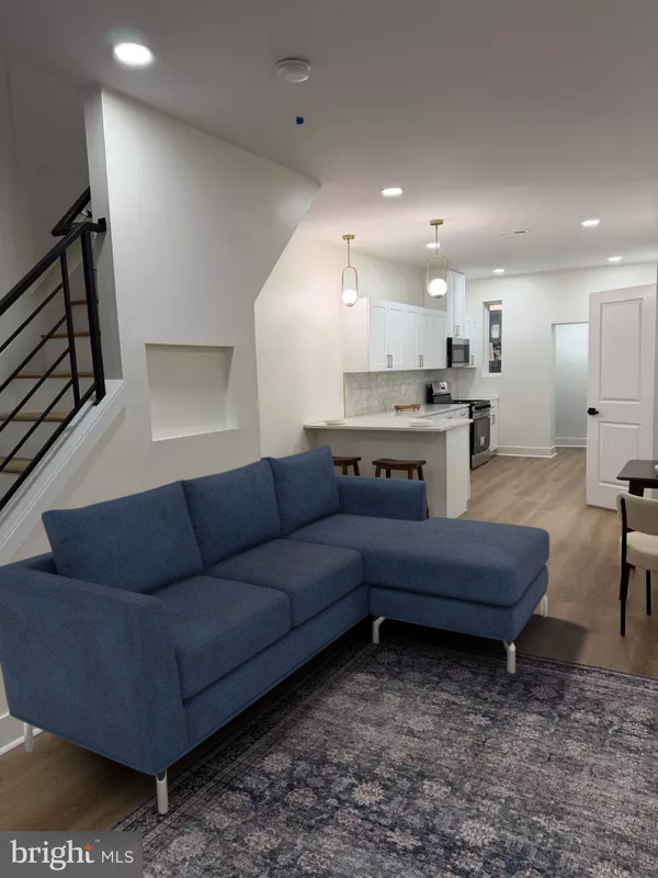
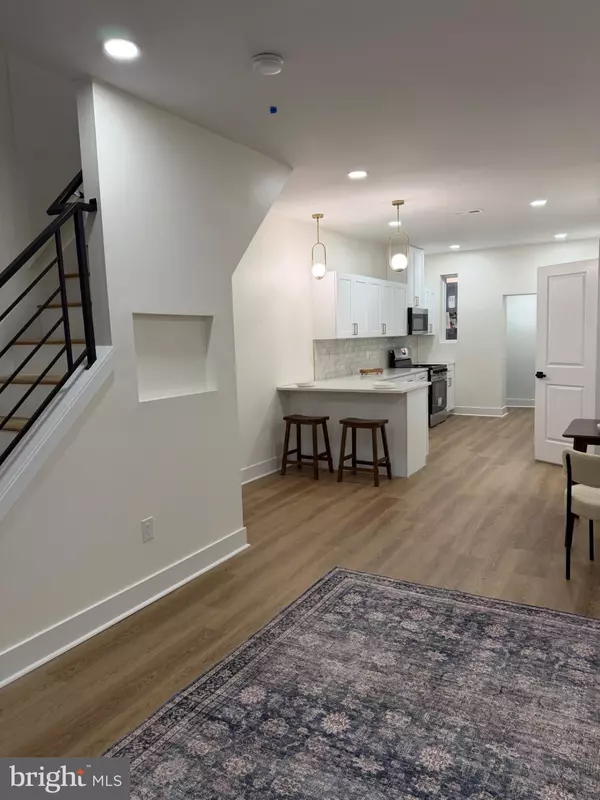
- sofa (328, 572)
